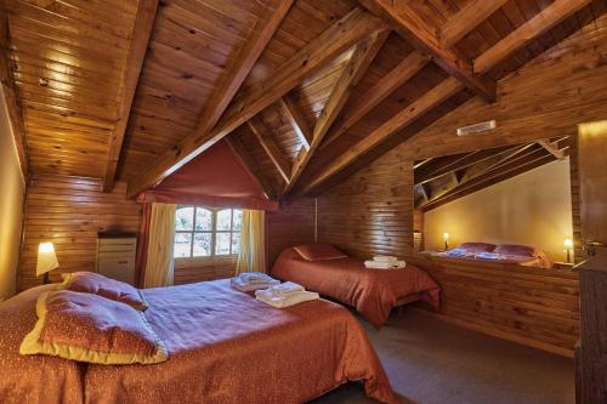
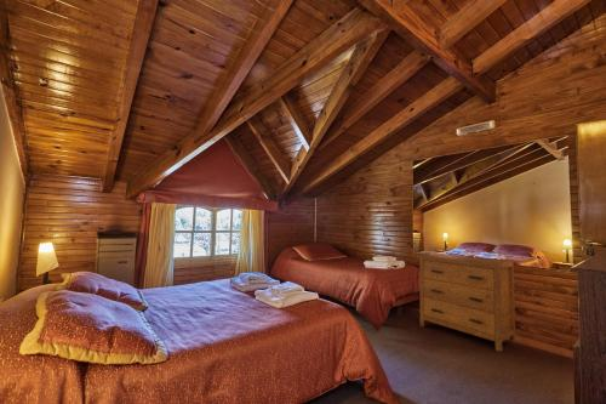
+ dresser (463, 295)
